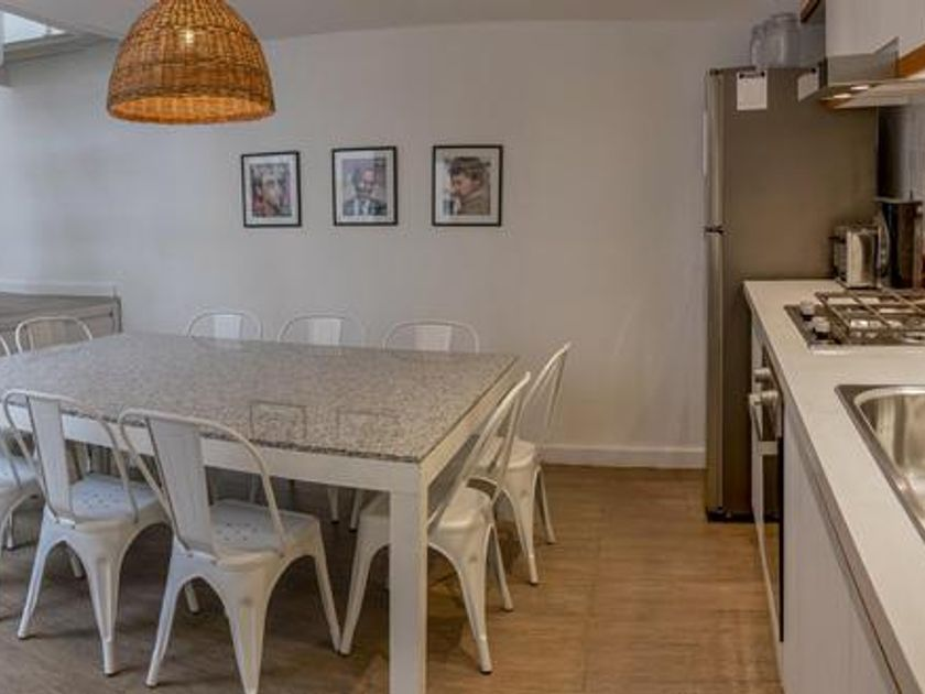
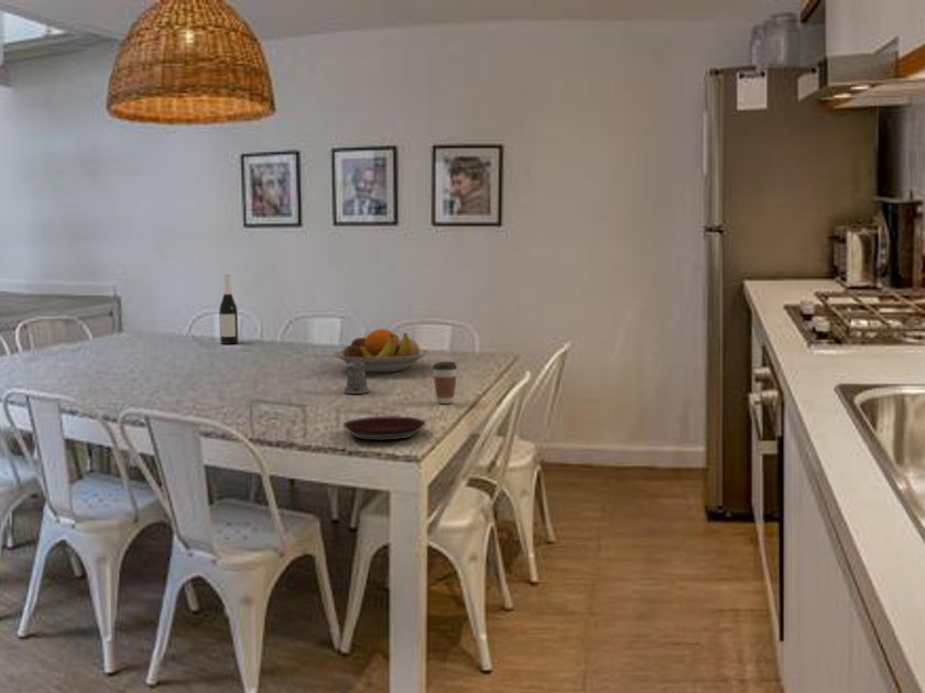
+ plate (384, 429)
+ coffee cup (445, 382)
+ wine bottle (228, 309)
+ pepper shaker (357, 375)
+ fruit bowl (381, 349)
